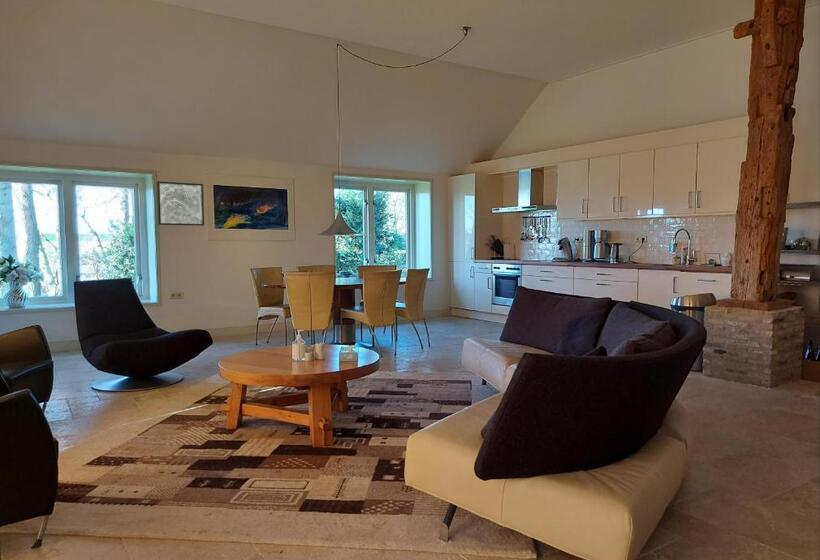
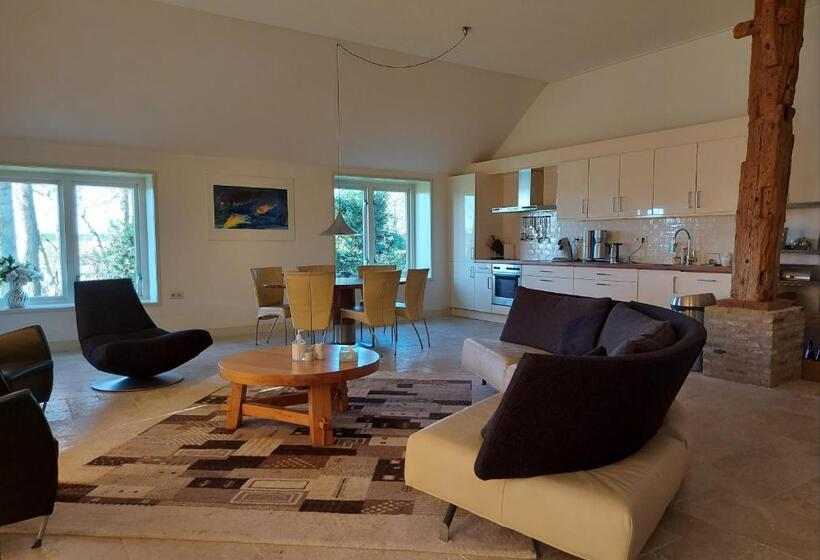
- wall art (181, 204)
